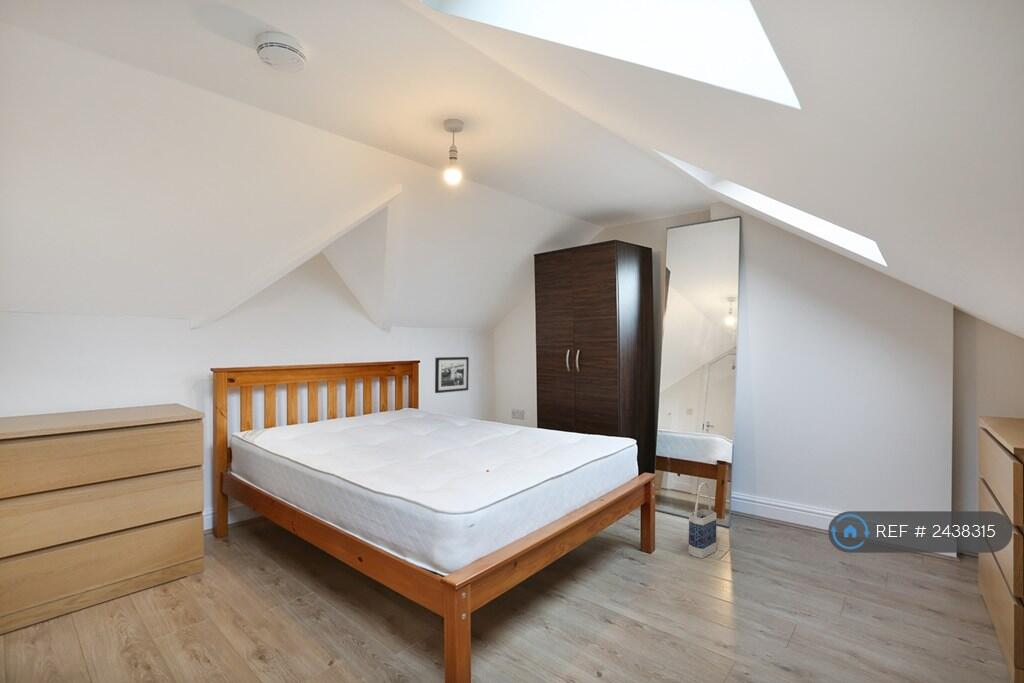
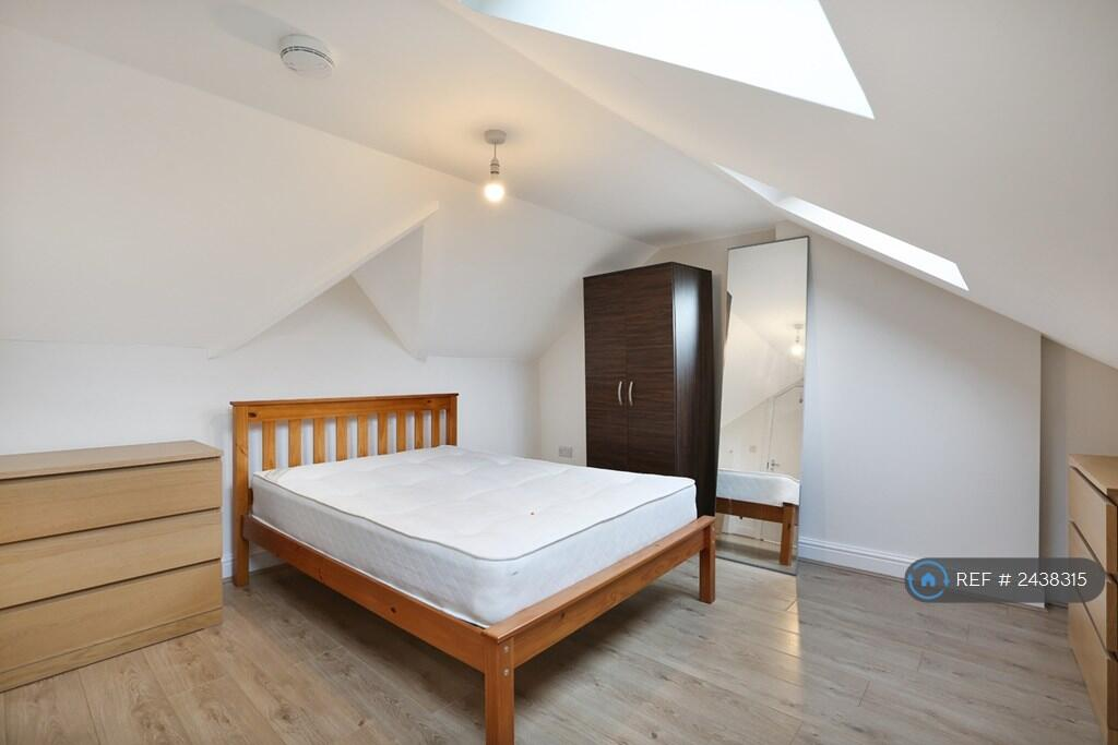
- bag (702, 517)
- picture frame (452, 374)
